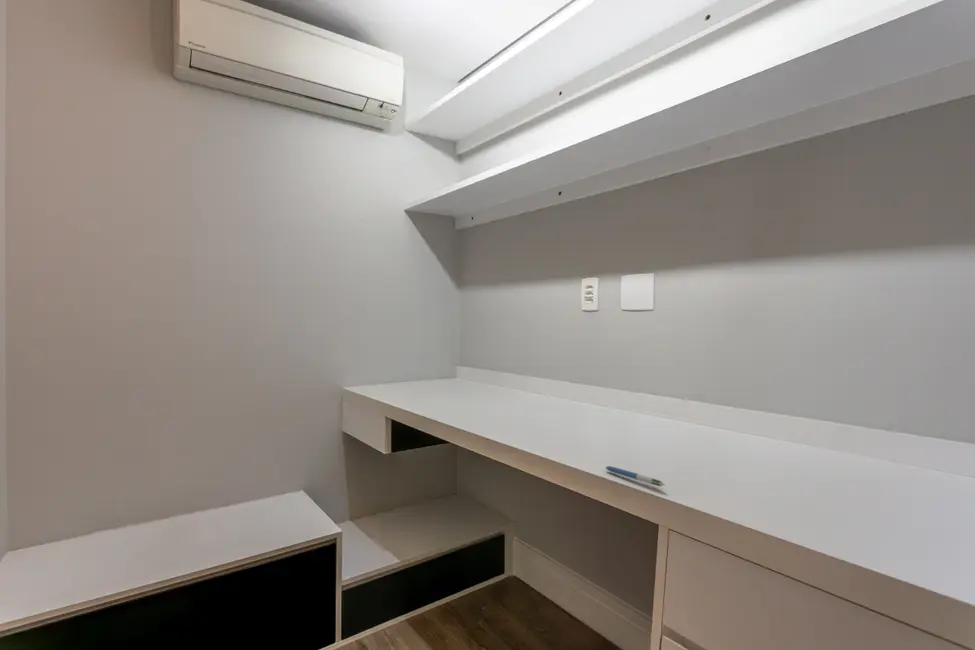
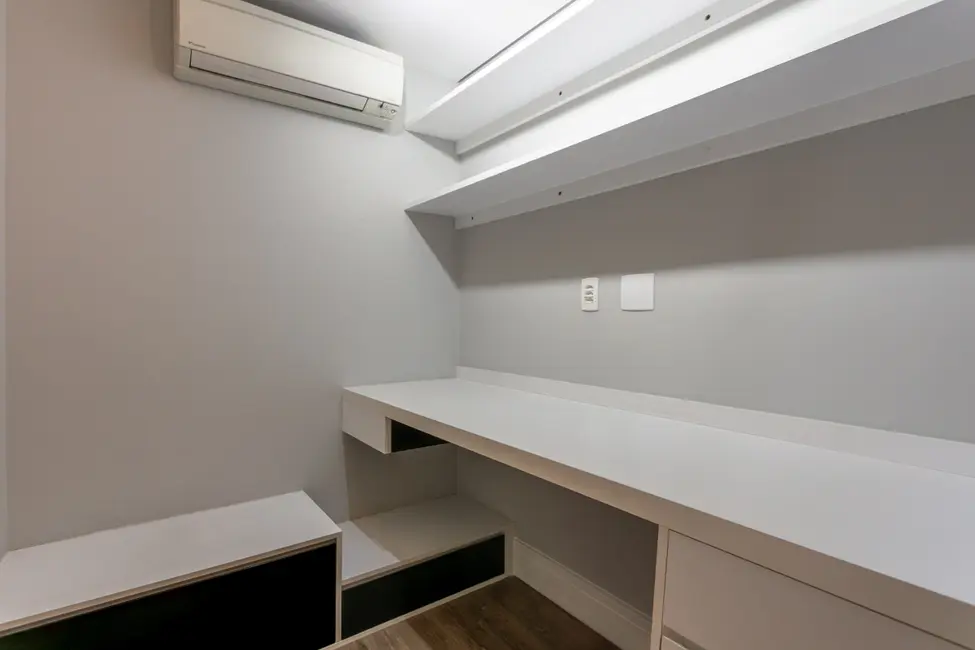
- pen (633, 475)
